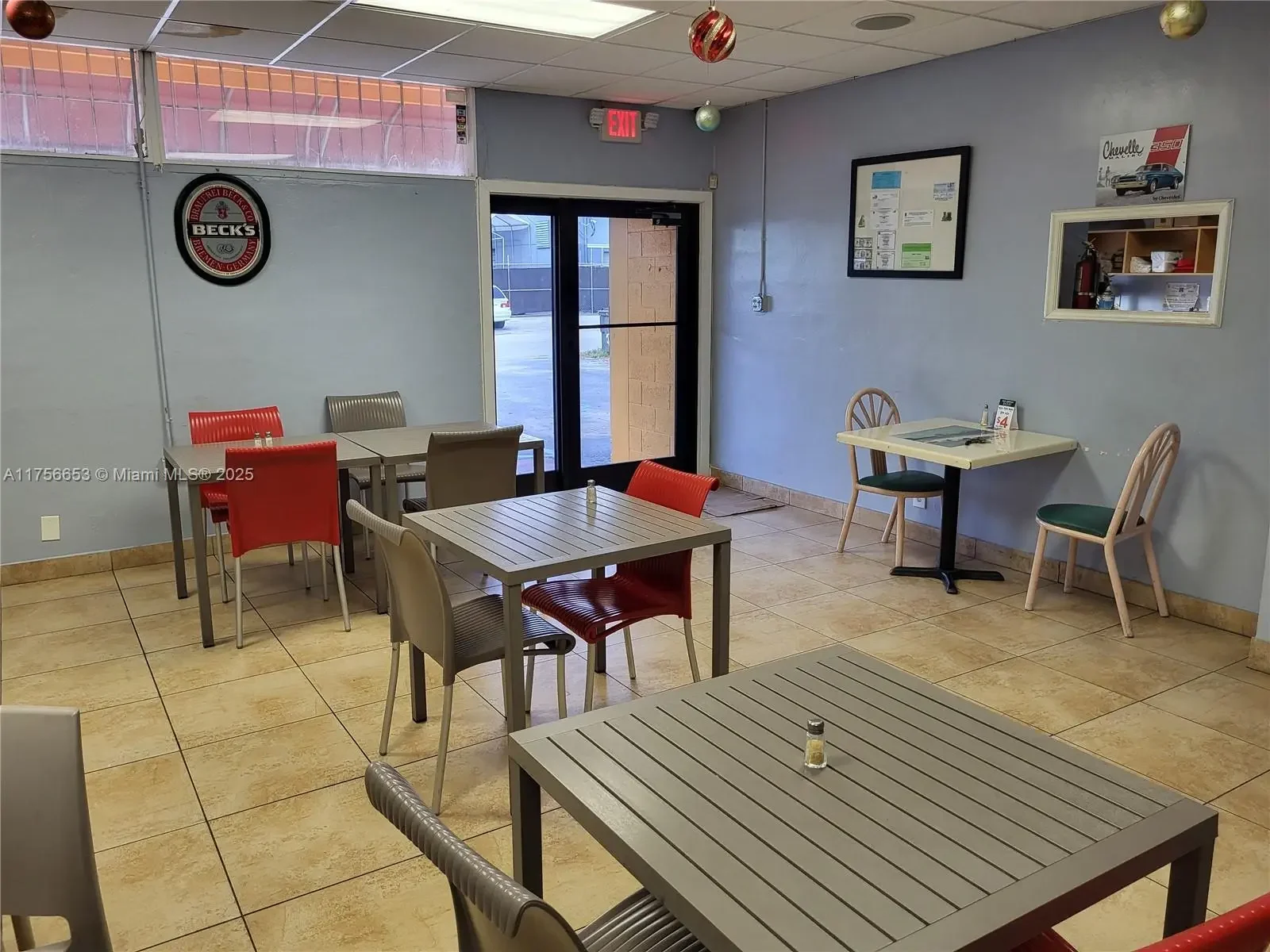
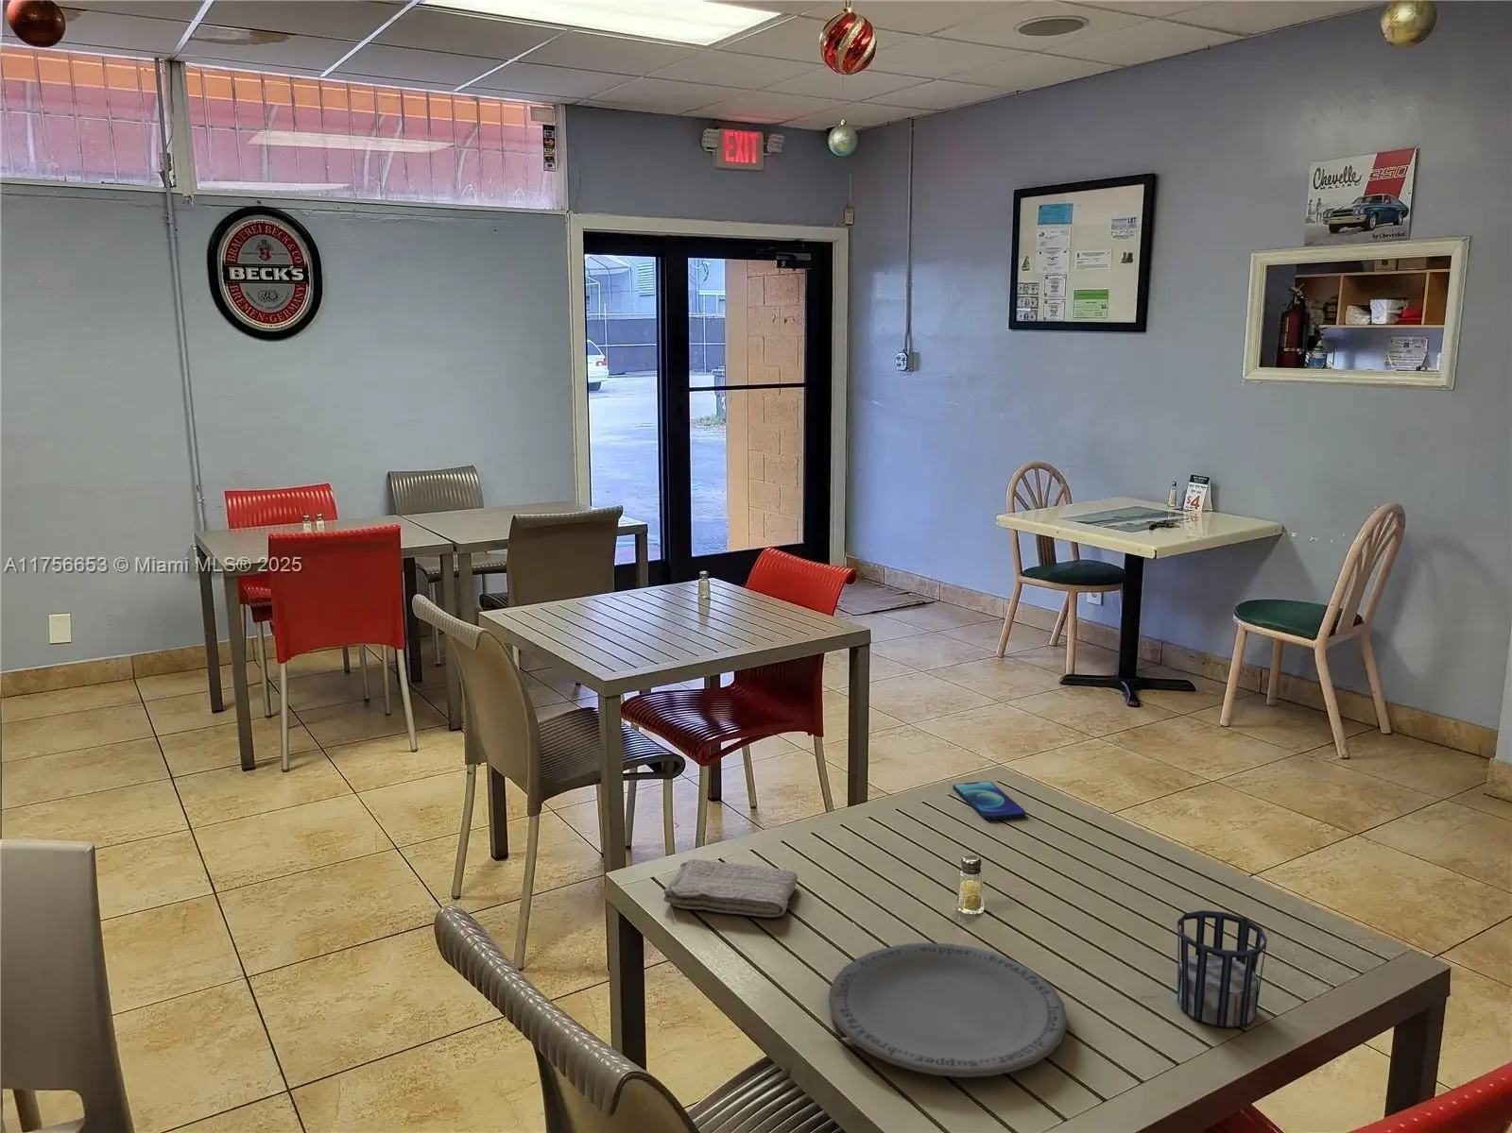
+ smartphone (987, 800)
+ cup (1218, 968)
+ washcloth (731, 885)
+ plate (945, 1007)
